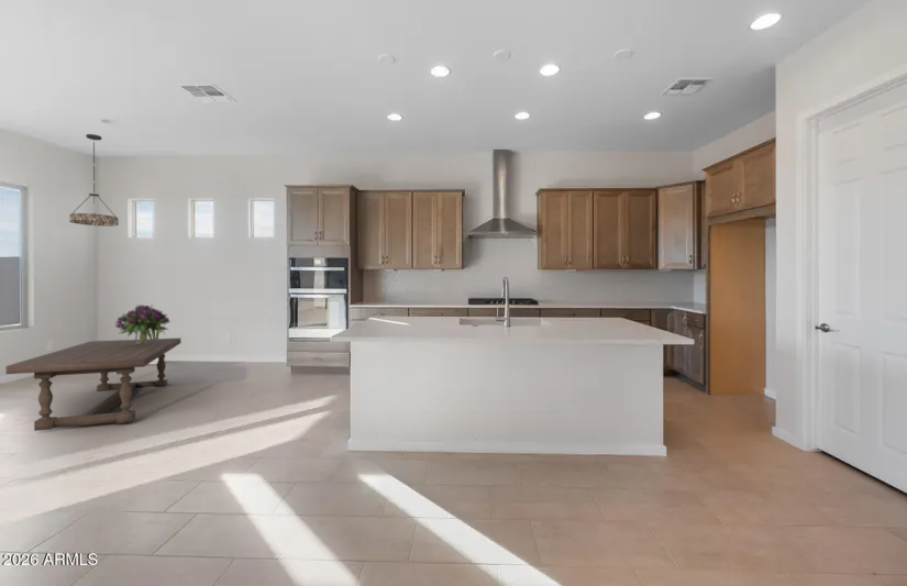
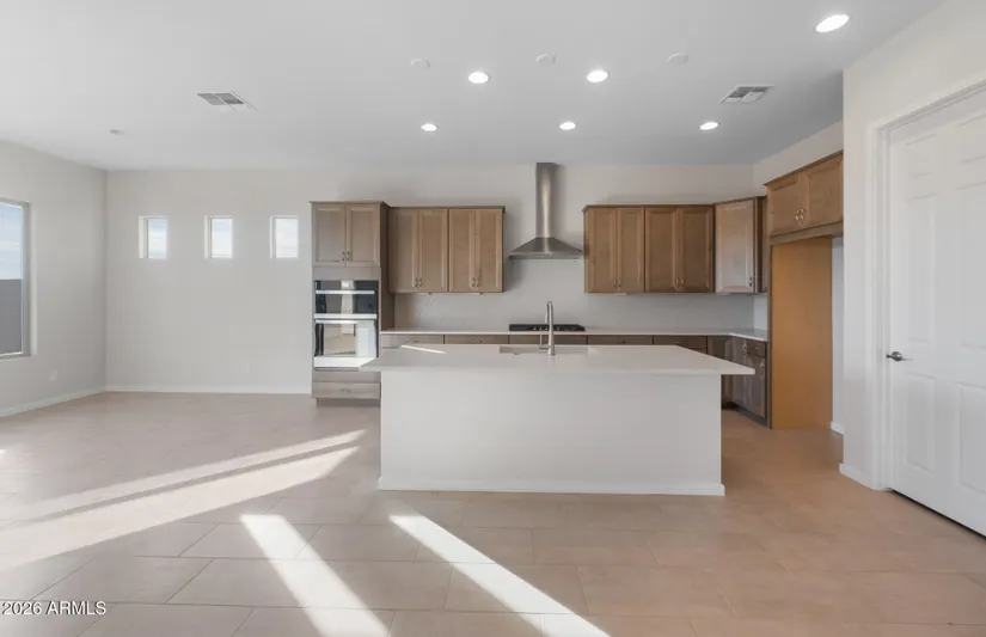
- bouquet (142, 324)
- chandelier (93, 179)
- table (112, 372)
- house plant (153, 338)
